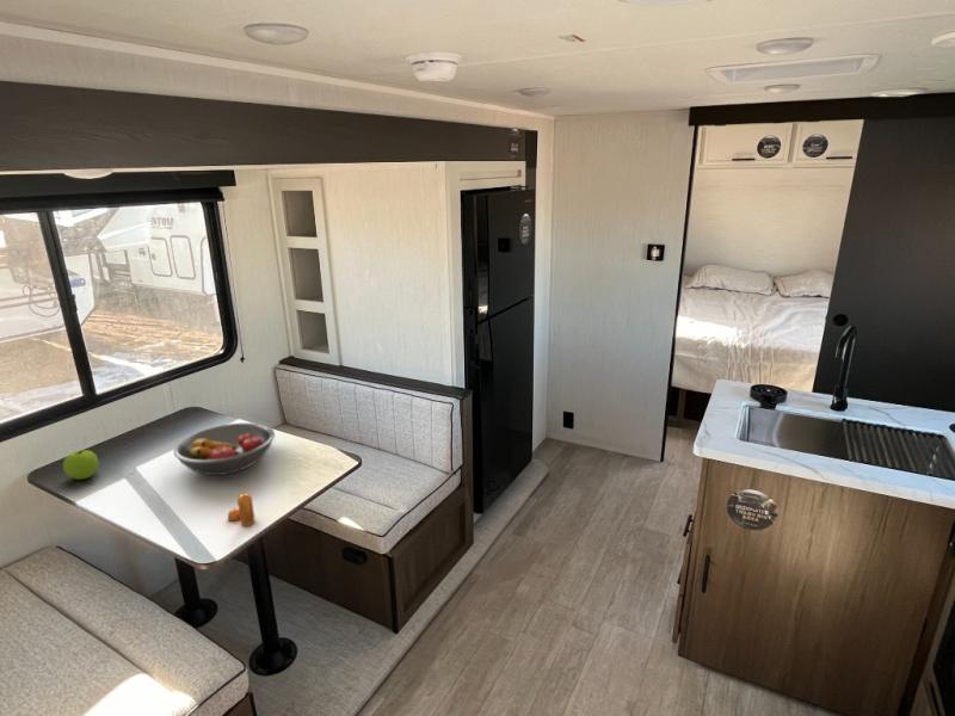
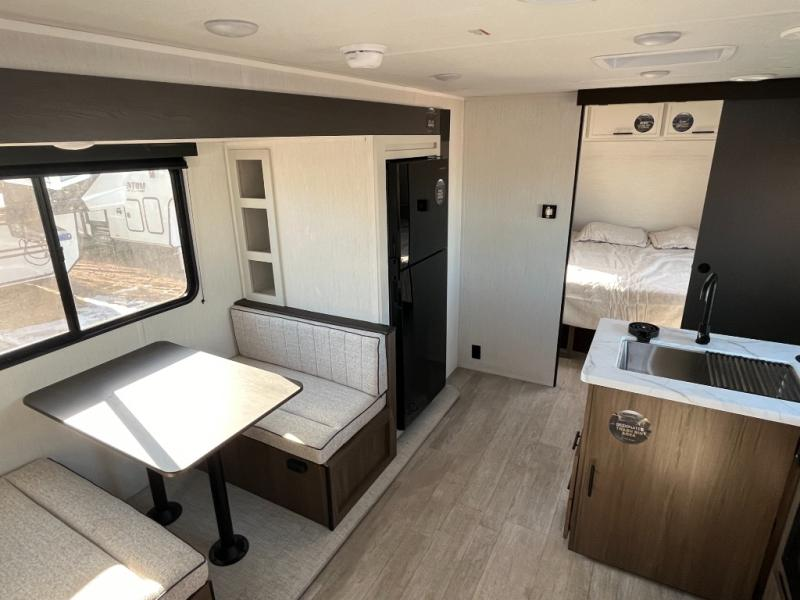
- fruit bowl (227, 449)
- pepper shaker (239, 505)
- apple (80, 464)
